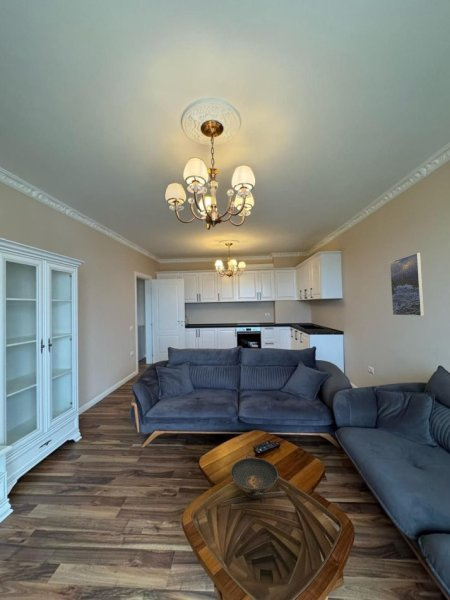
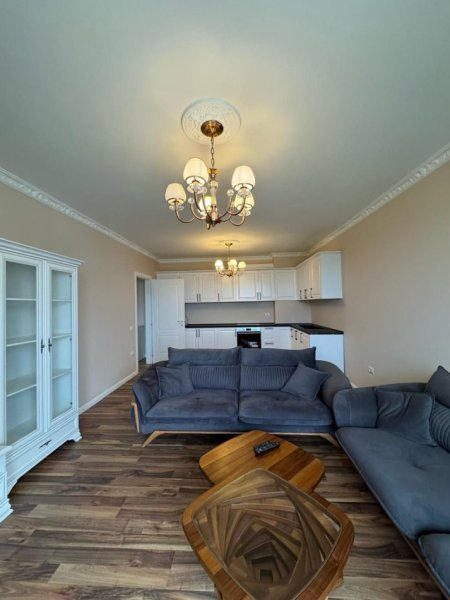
- decorative bowl (254, 480)
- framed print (405, 286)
